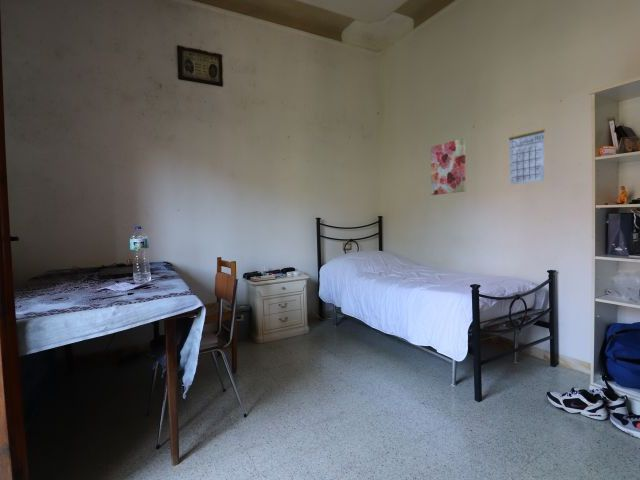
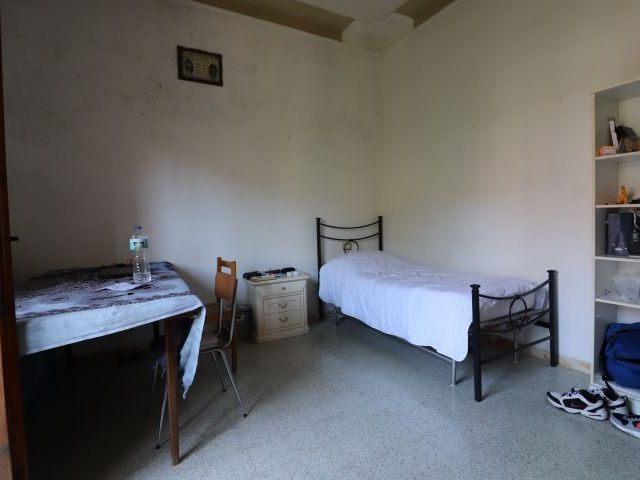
- wall art (447, 168)
- calendar (526, 152)
